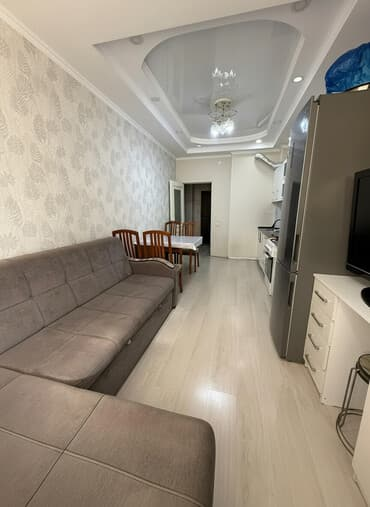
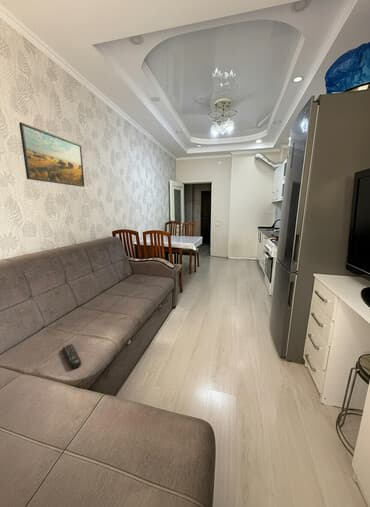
+ remote control (71, 354)
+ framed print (57, 160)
